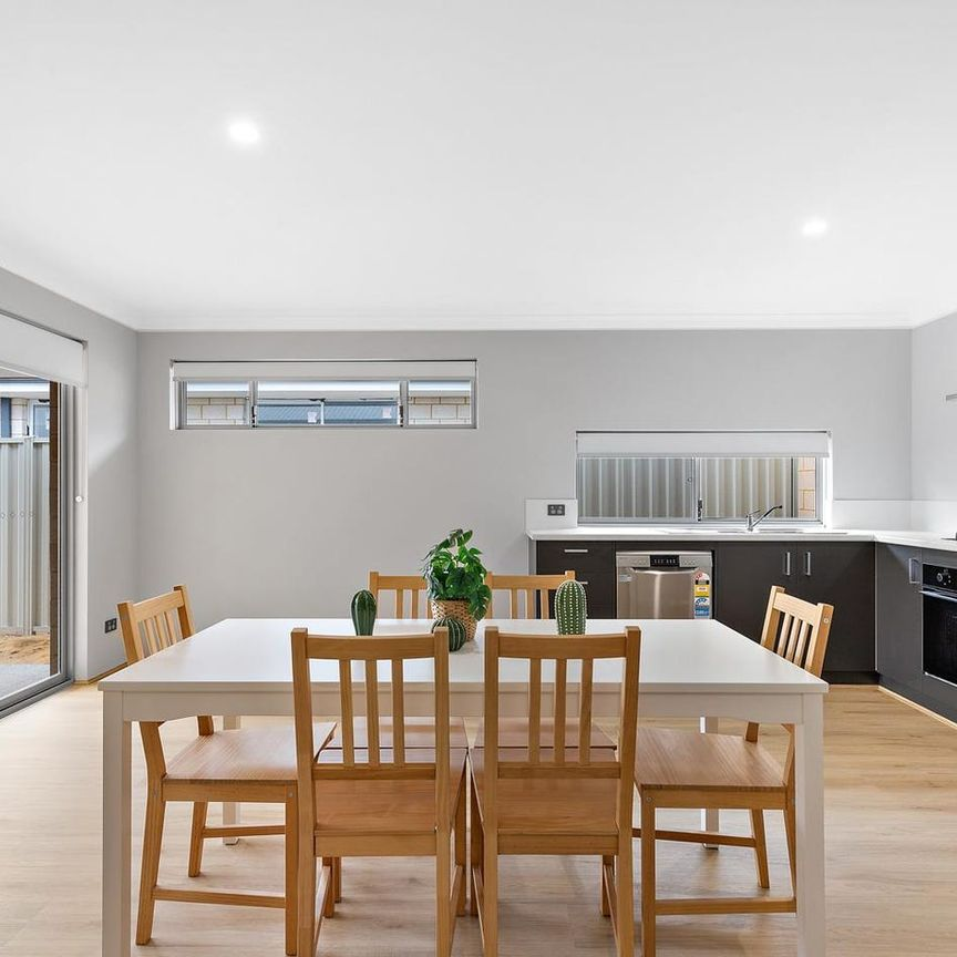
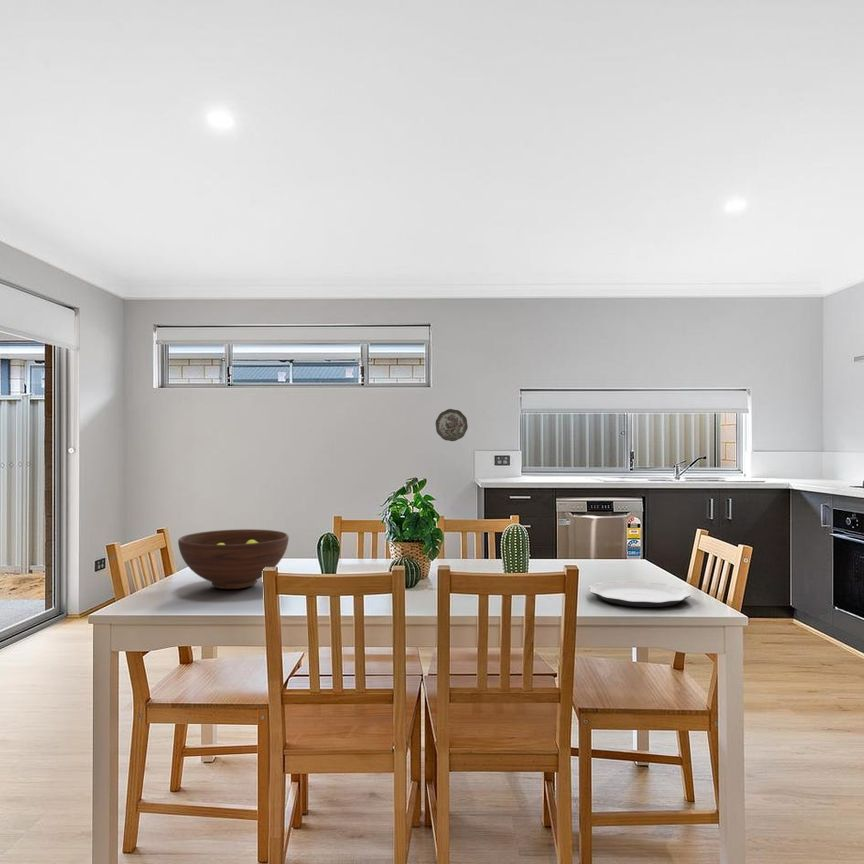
+ fruit bowl (234, 561)
+ plate (638, 593)
+ decorative plate (451, 425)
